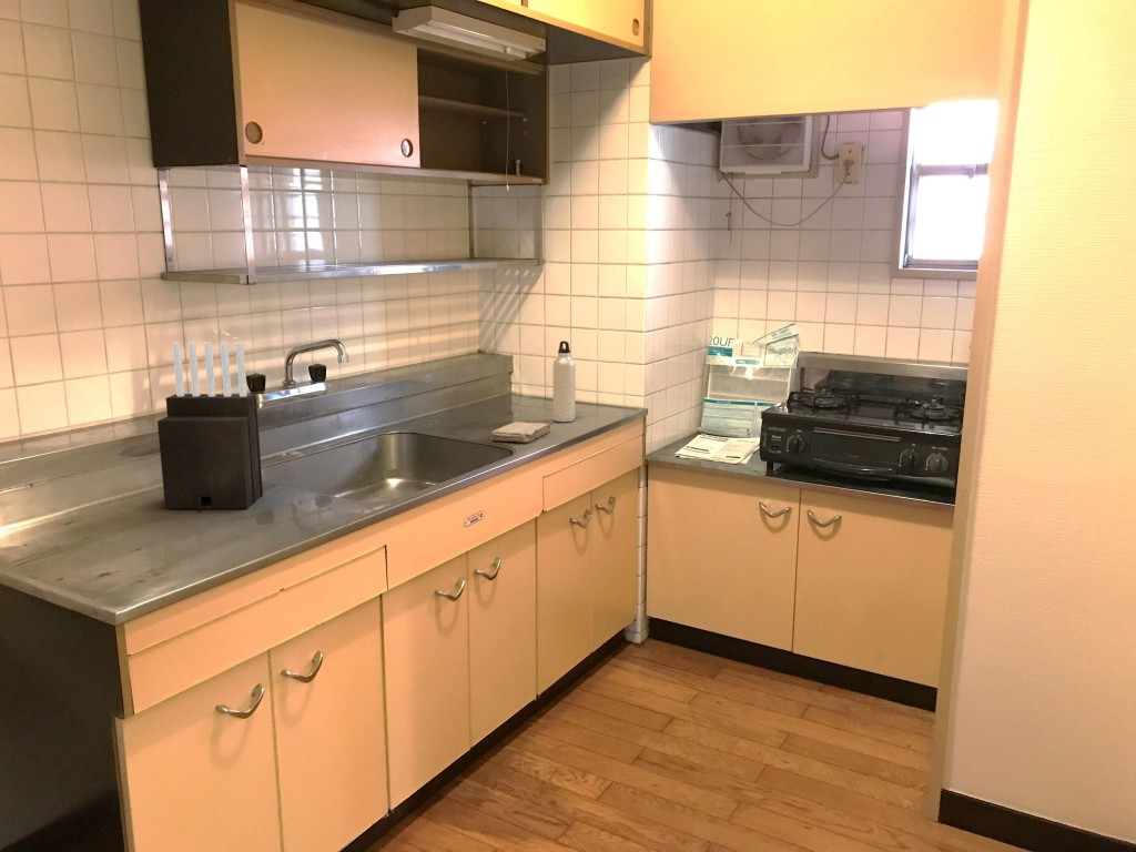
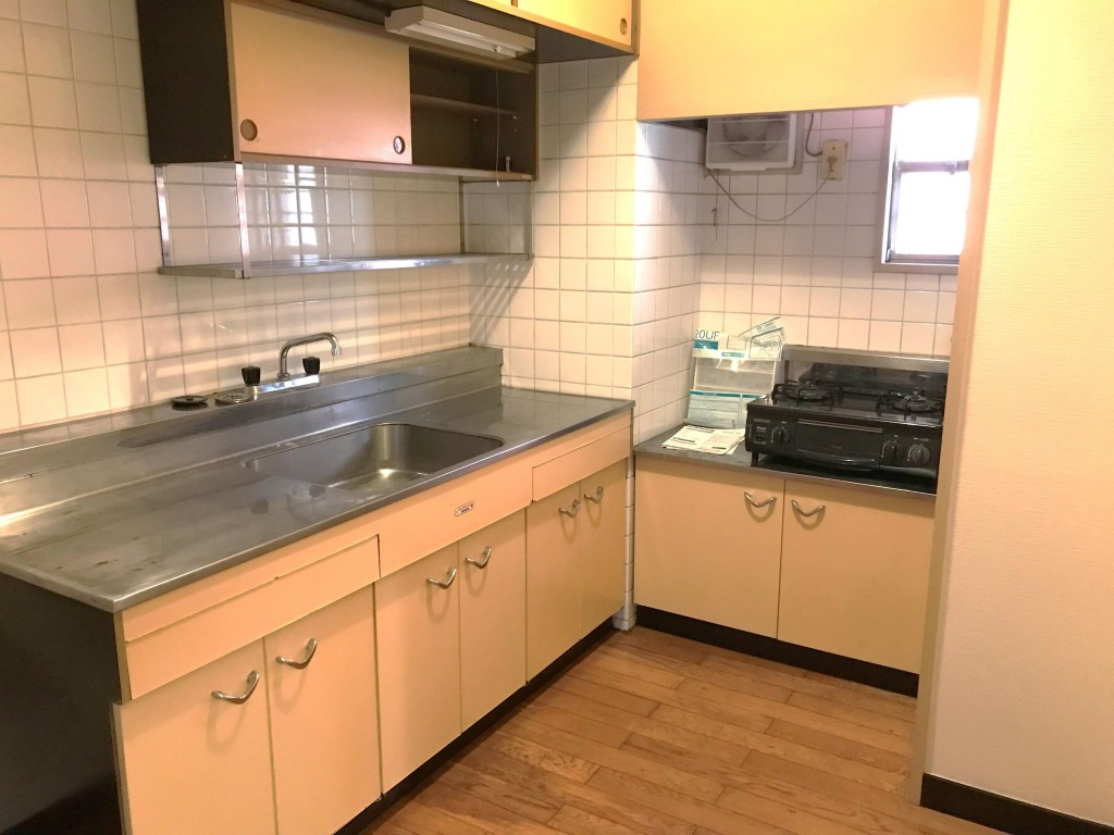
- knife block (206, 425)
- washcloth (520, 430)
- water bottle (564, 381)
